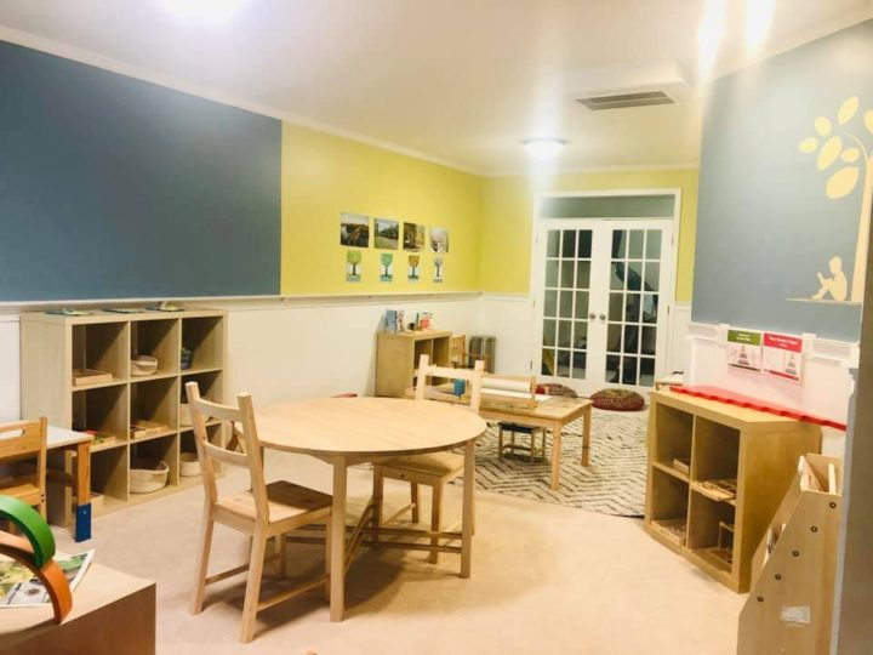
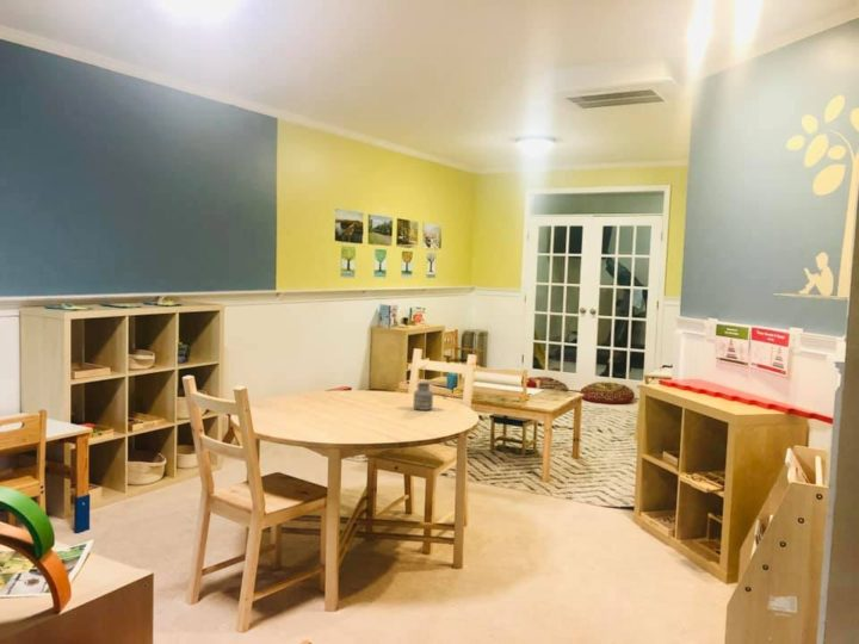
+ jar (422, 395)
